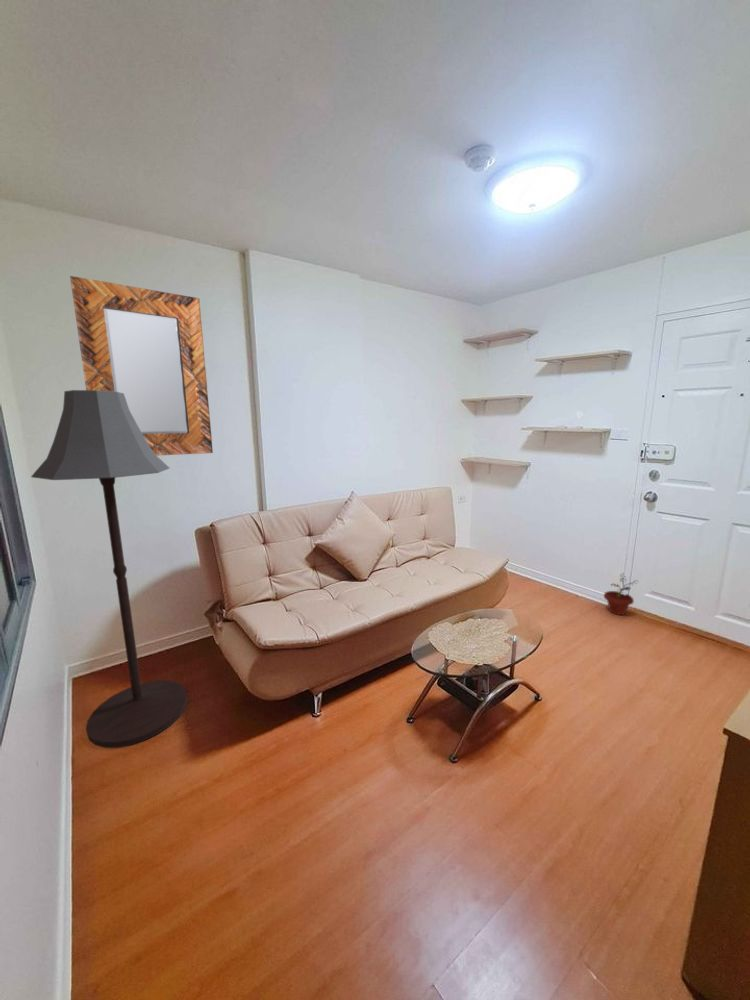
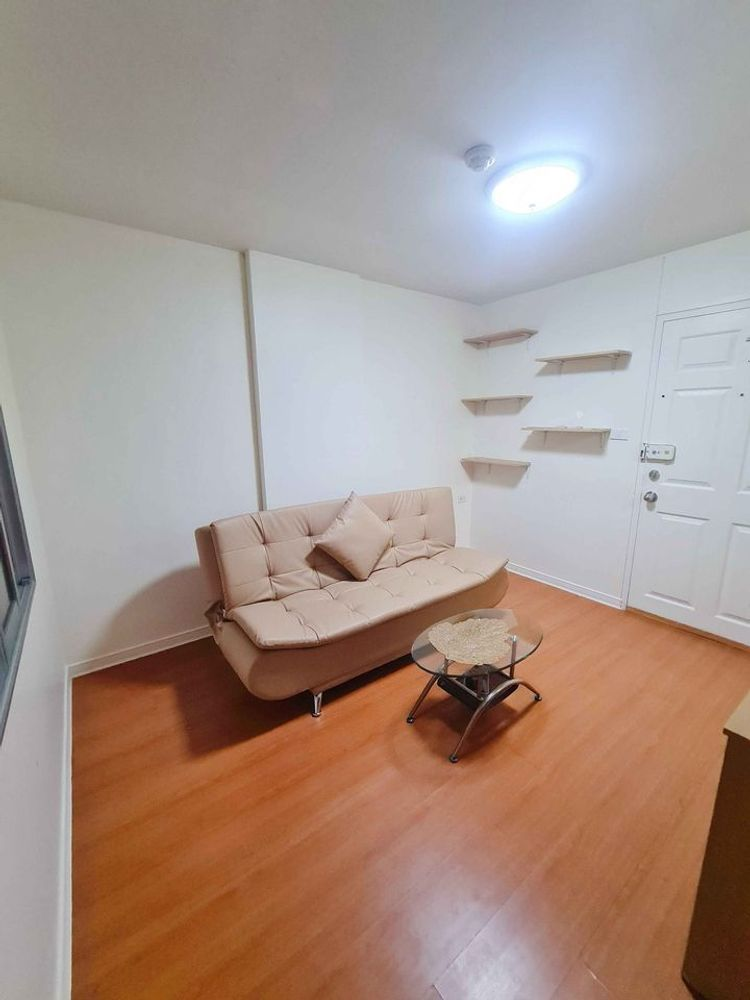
- floor lamp (119, 565)
- home mirror (149, 375)
- potted plant (620, 593)
